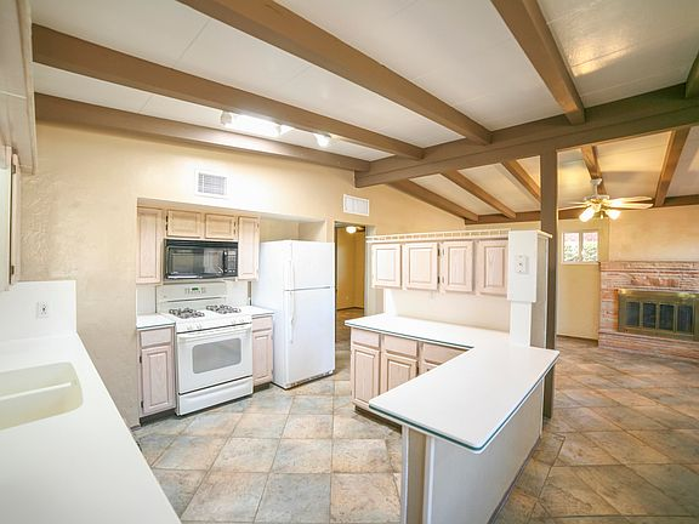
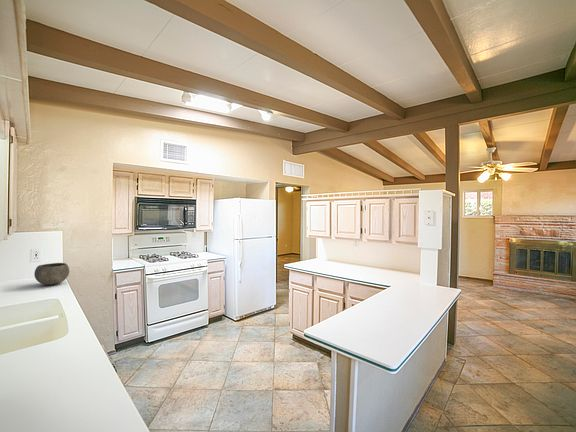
+ bowl (52, 274)
